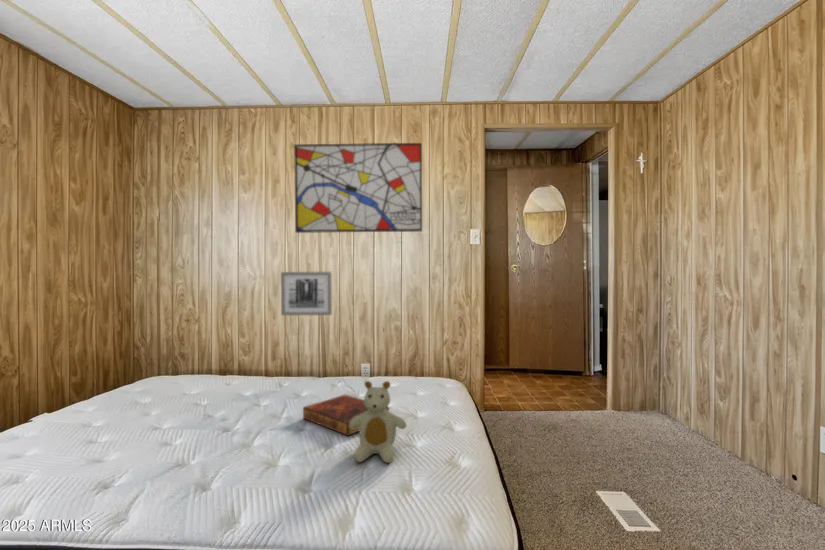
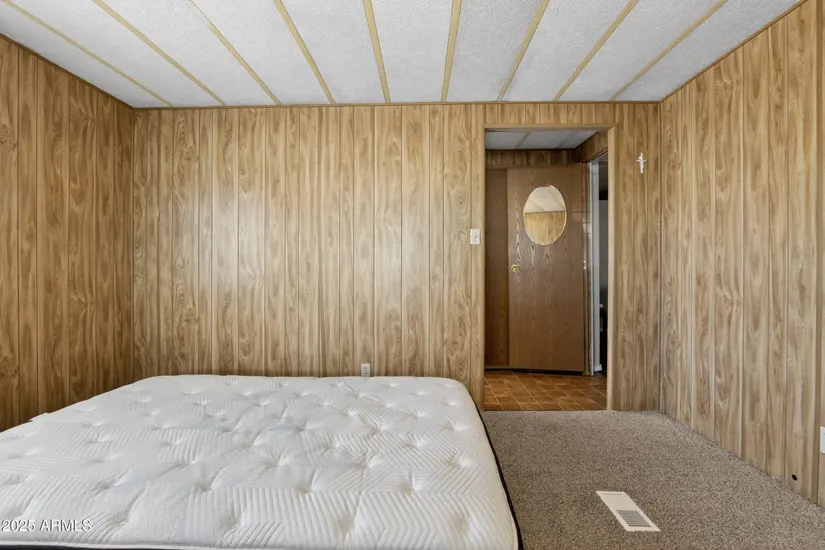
- book (346, 413)
- wall art (306, 293)
- stuffed bear (376, 418)
- wall art (358, 188)
